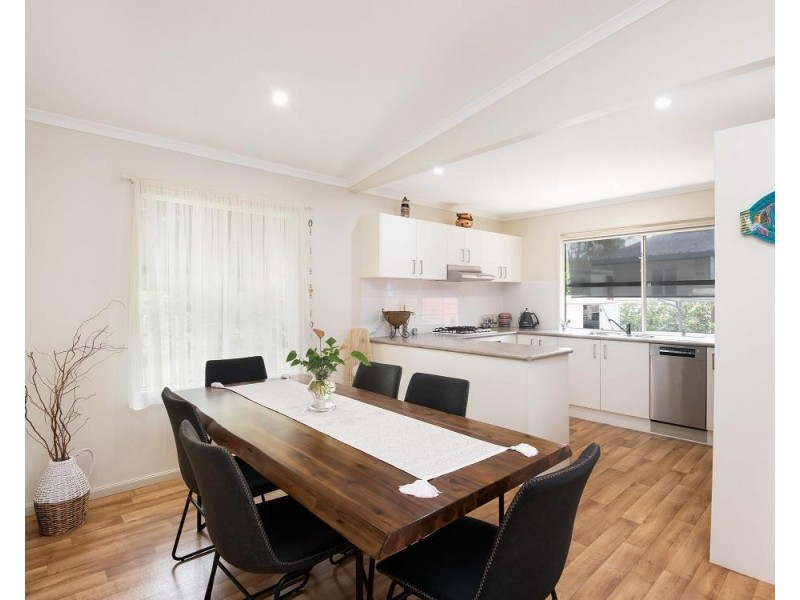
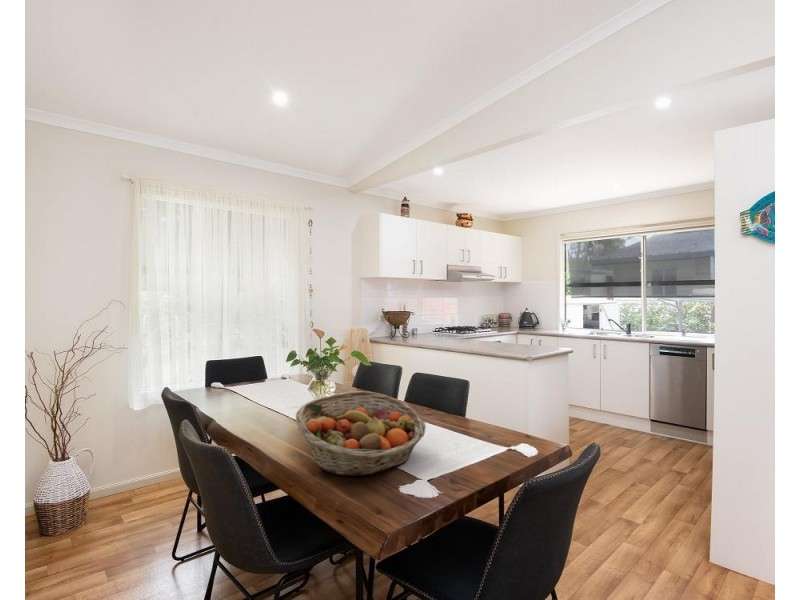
+ fruit basket (362, 429)
